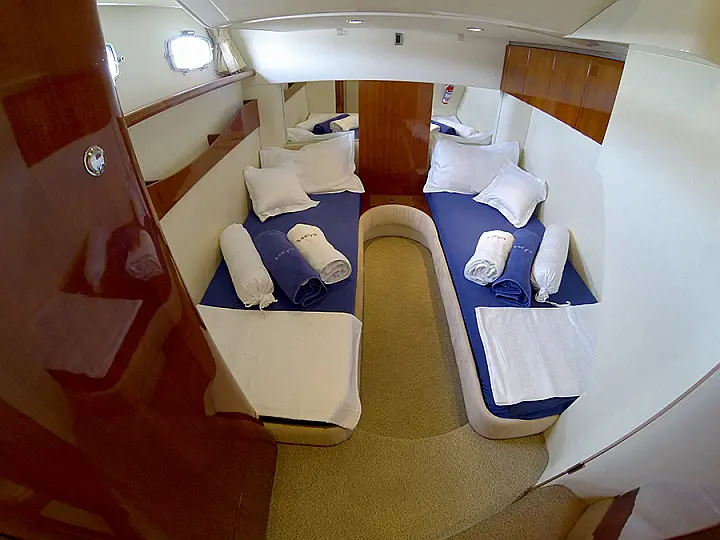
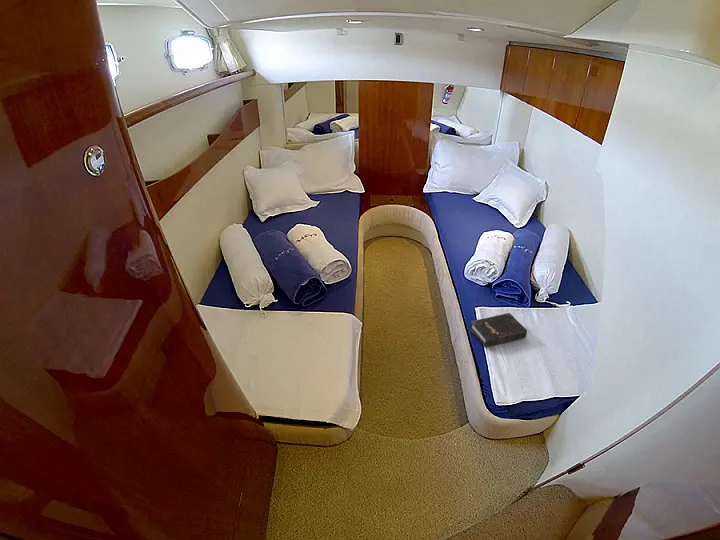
+ hardback book (498, 329)
